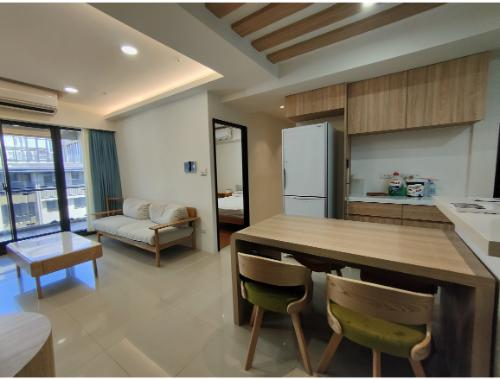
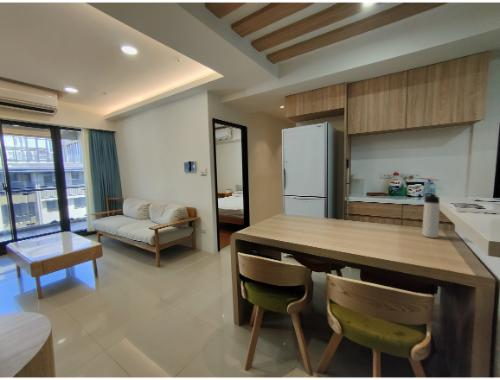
+ thermos bottle (430, 214)
